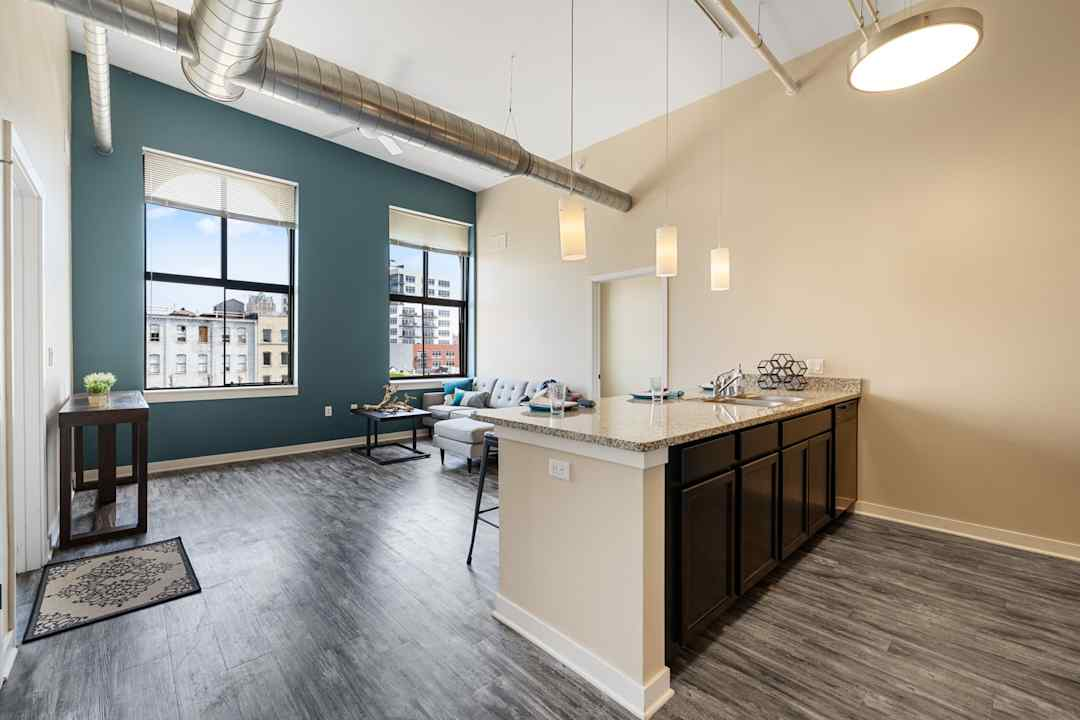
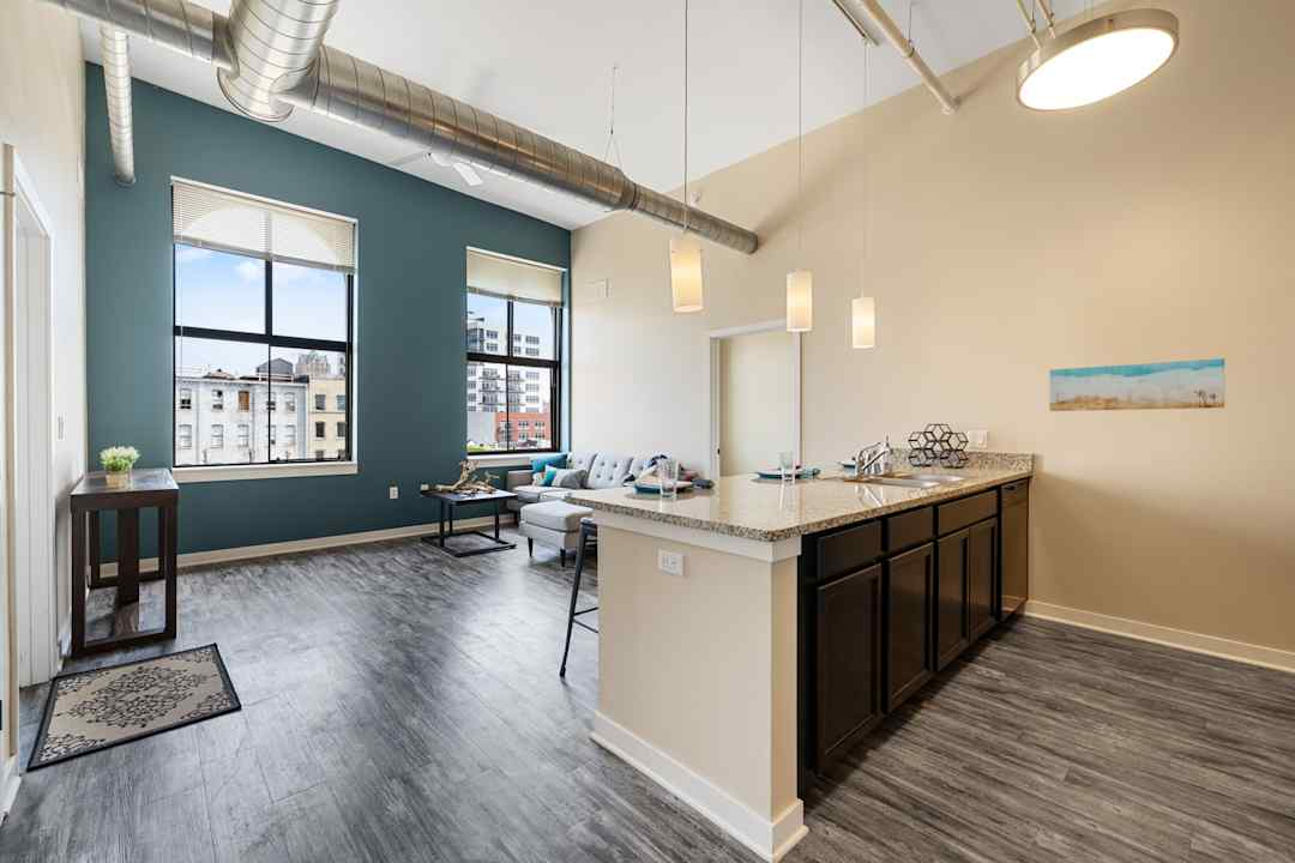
+ wall art (1130, 387)
